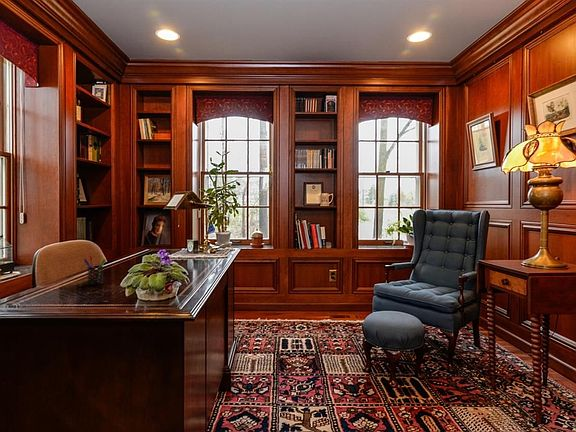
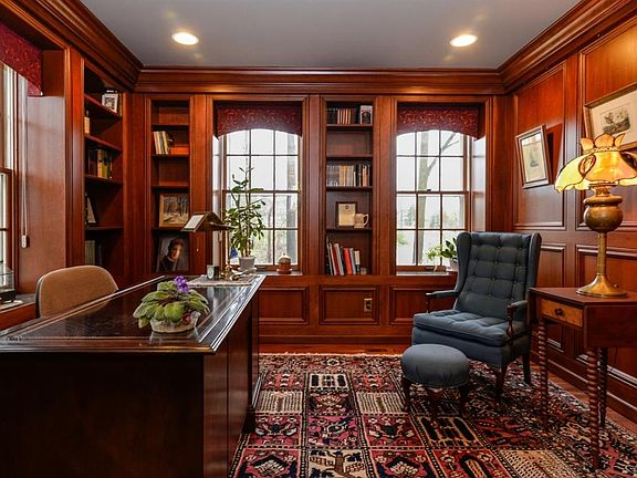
- pen holder (96, 268)
